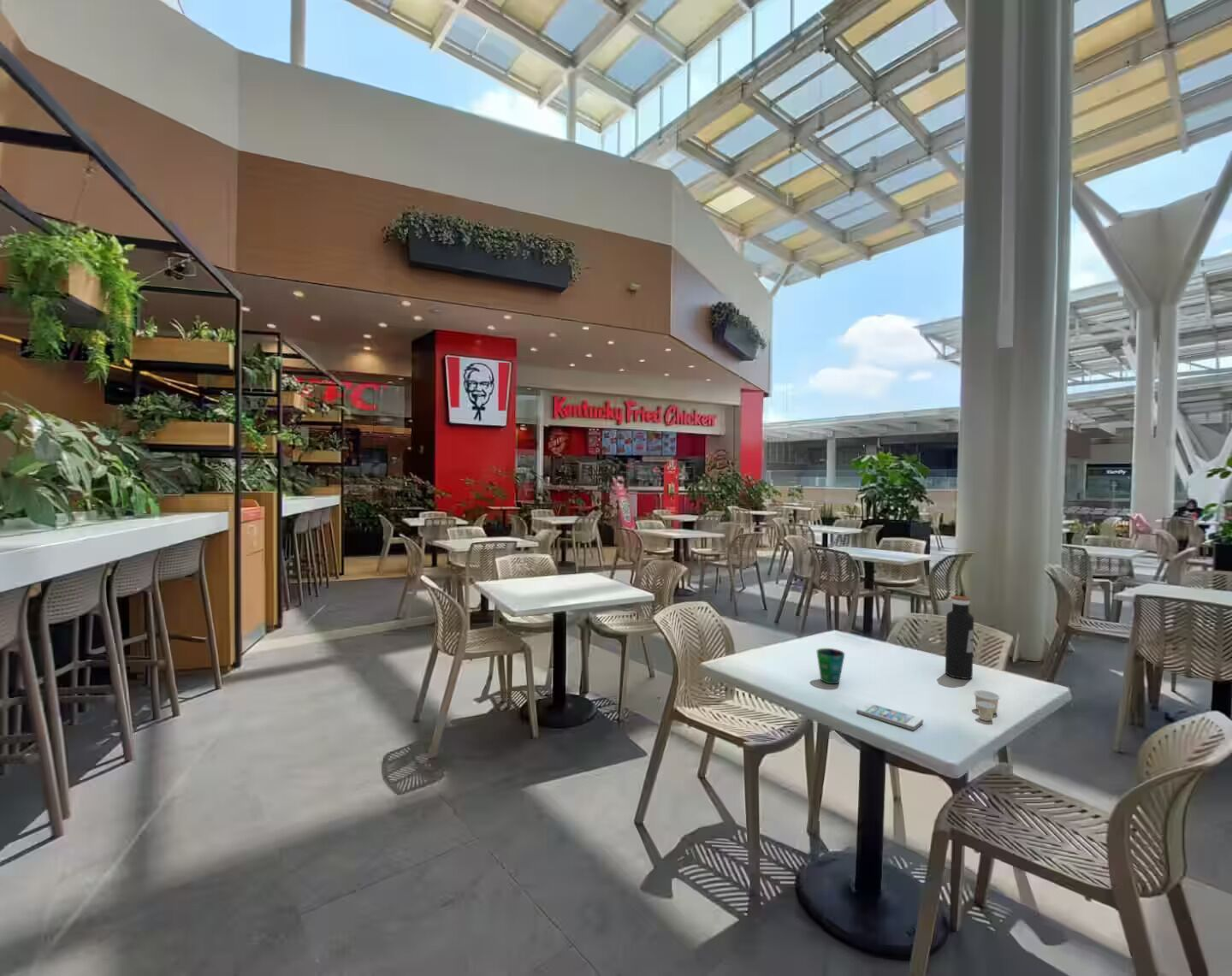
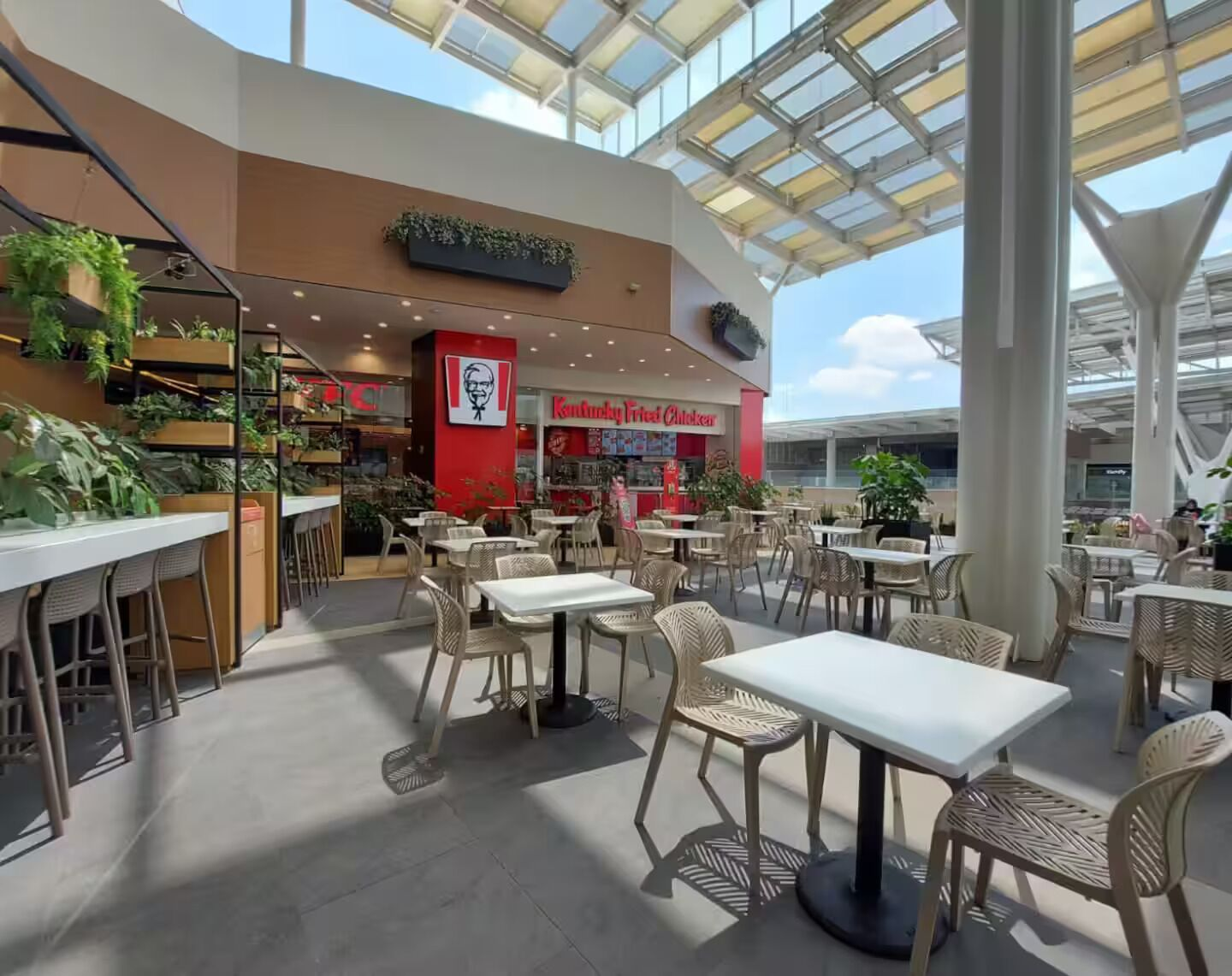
- cup (831, 665)
- water bottle (959, 636)
- paper cup (986, 705)
- smartphone (889, 715)
